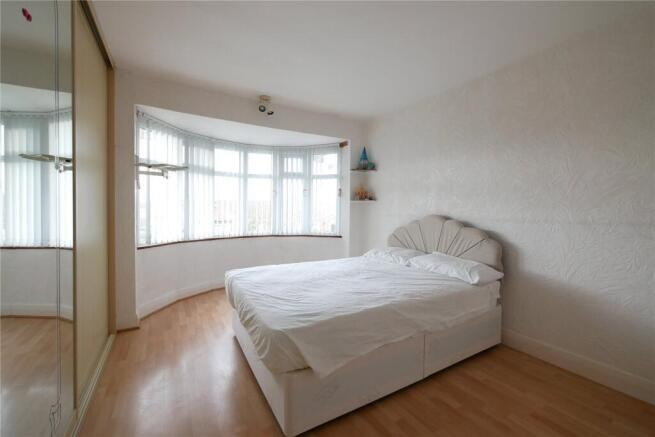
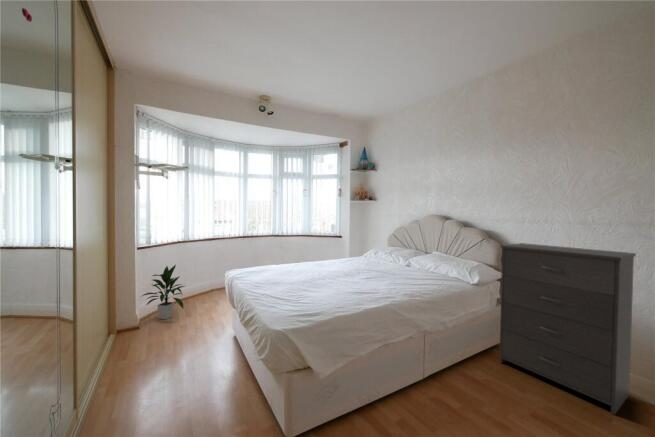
+ indoor plant (166, 292)
+ dresser (559, 313)
